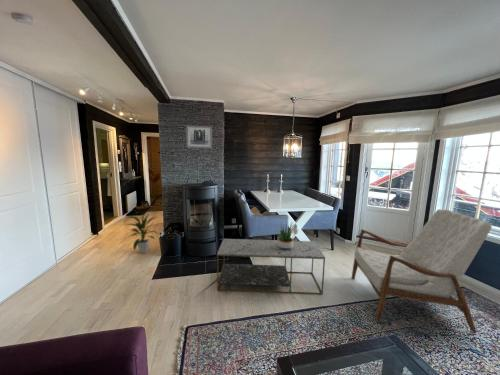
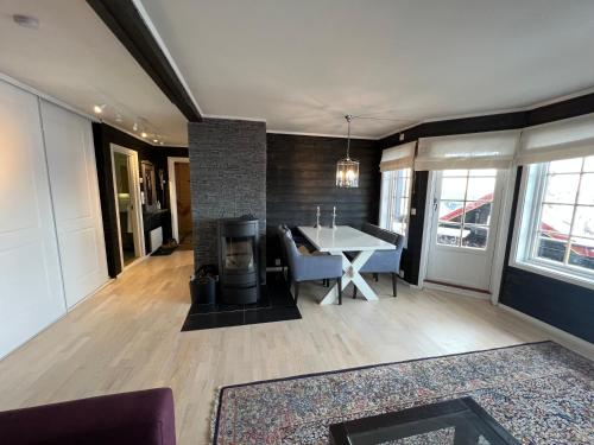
- armchair (412, 258)
- indoor plant (141, 232)
- potted plant (285, 234)
- coffee table (269, 265)
- wall art (199, 137)
